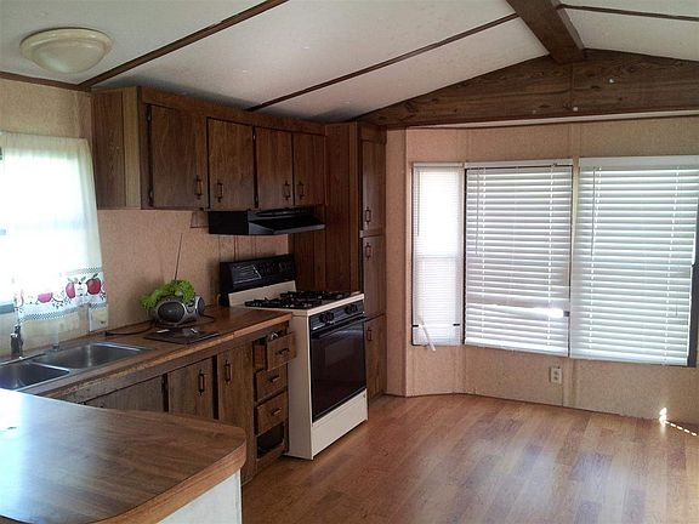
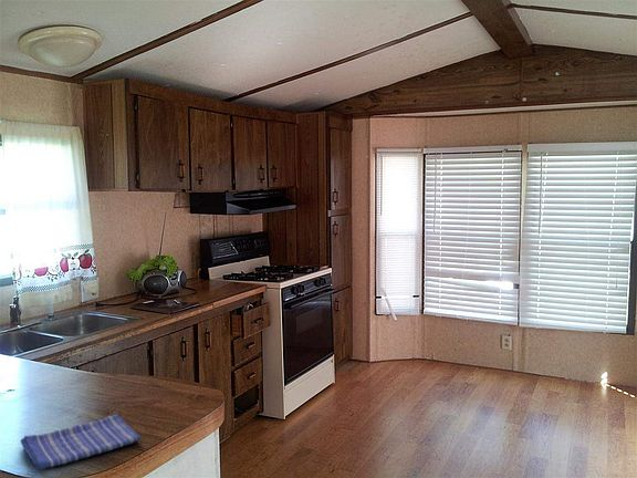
+ dish towel (81, 438)
